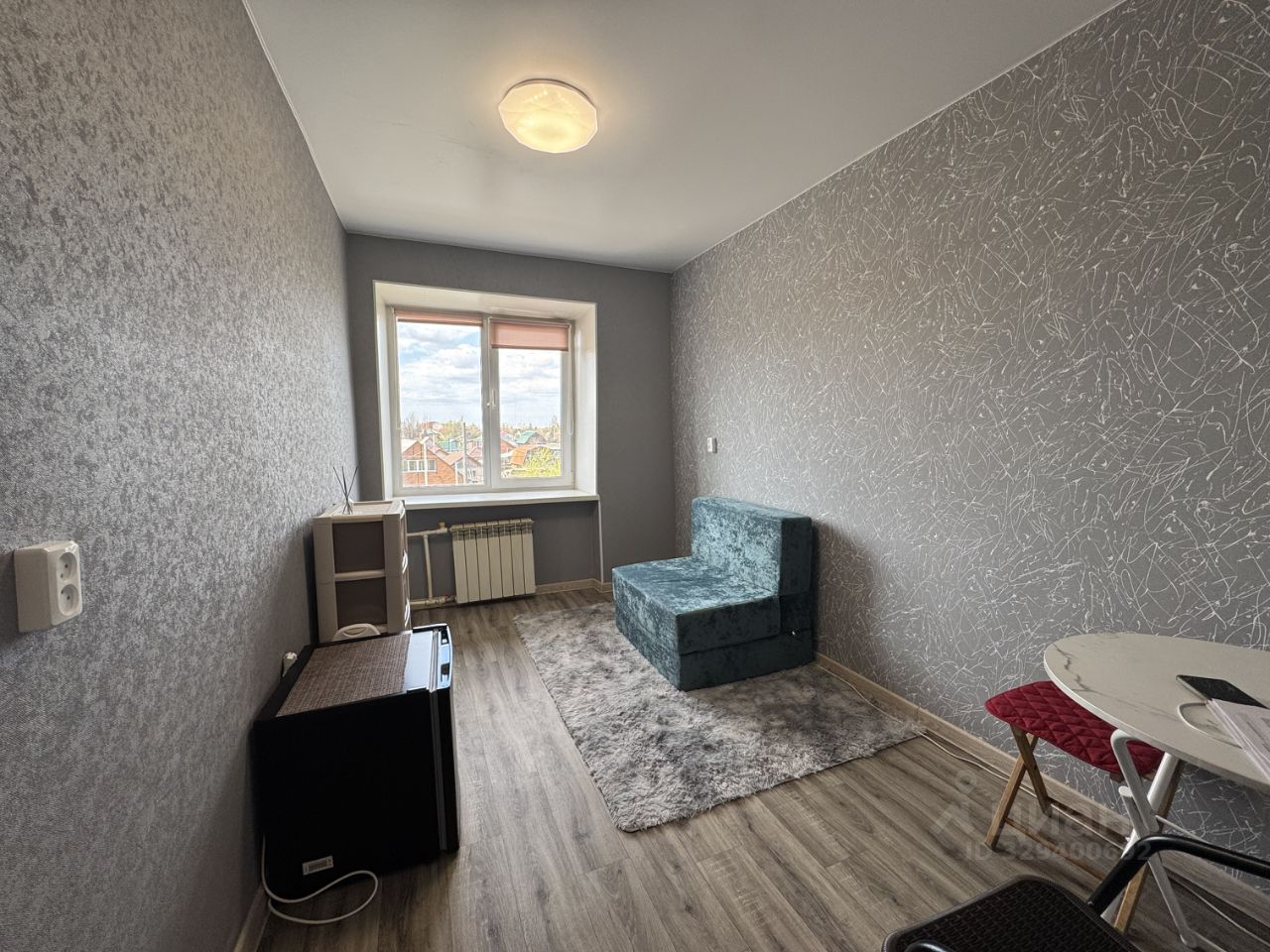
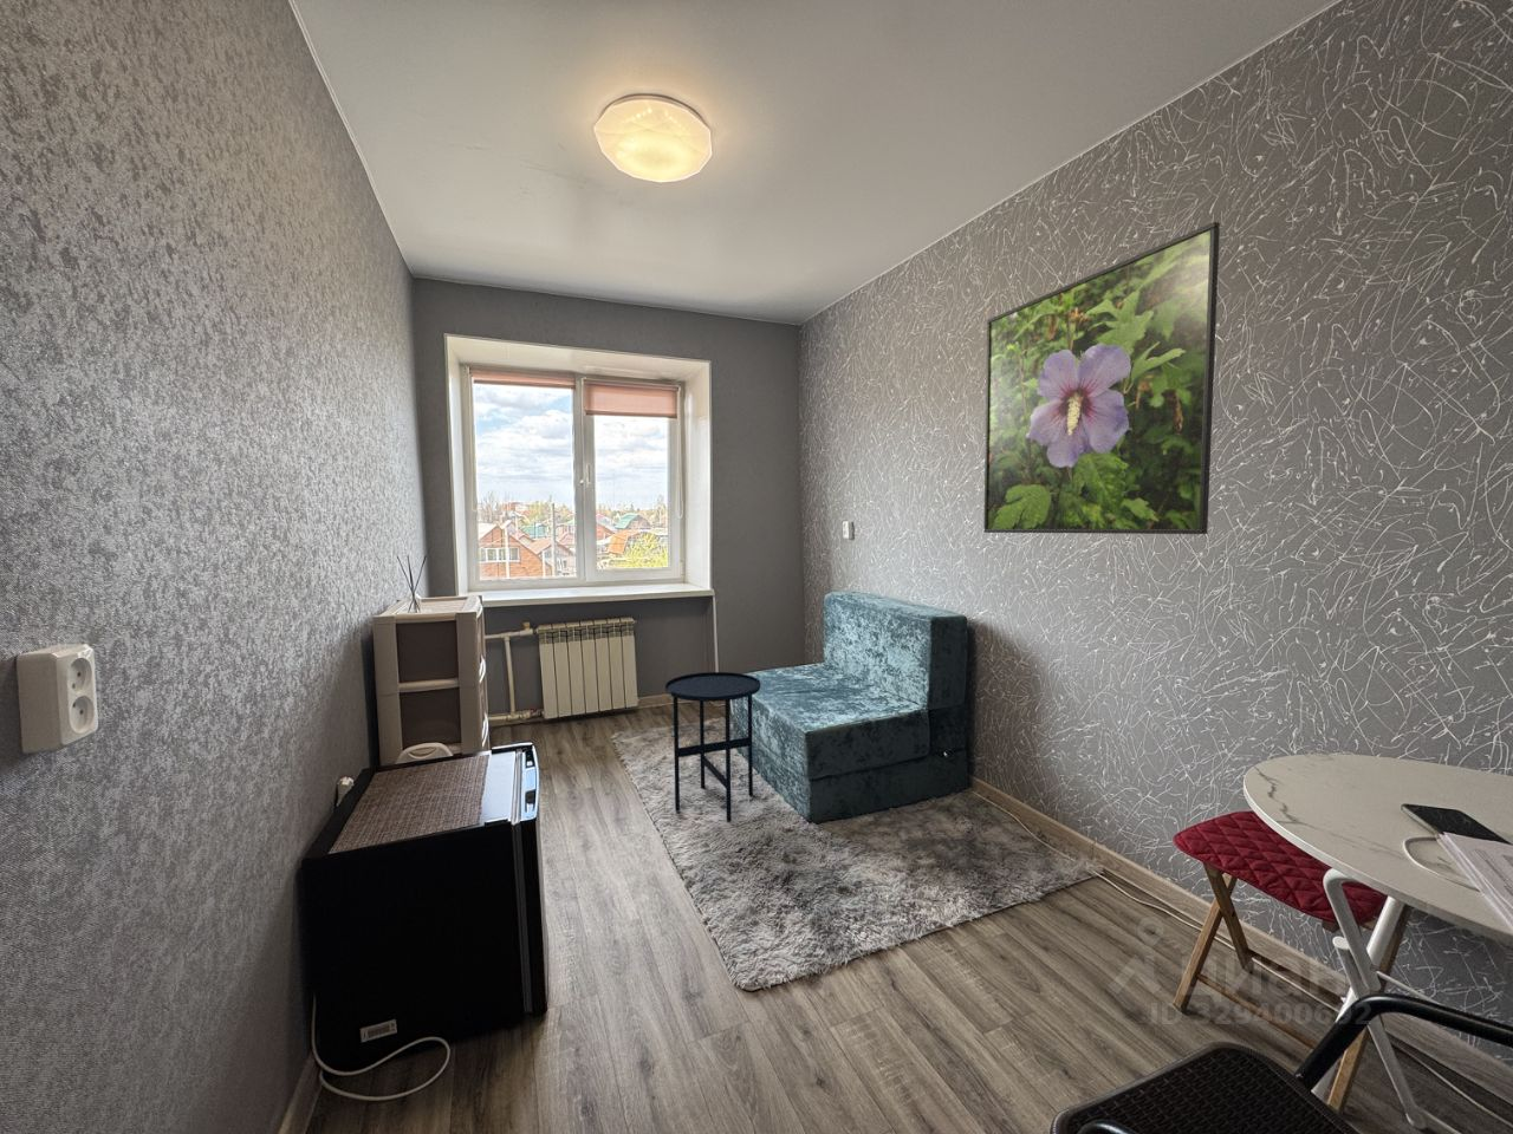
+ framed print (1078, 407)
+ side table (714, 743)
